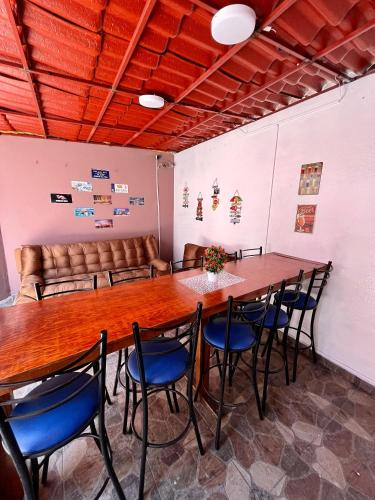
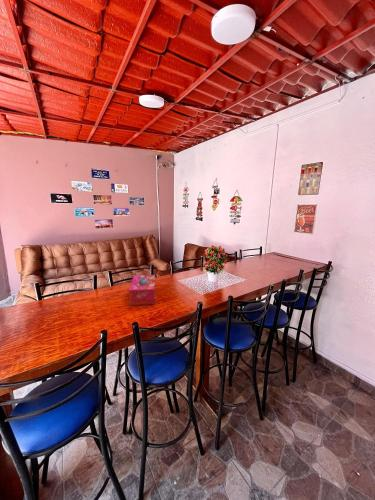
+ tissue box (143, 288)
